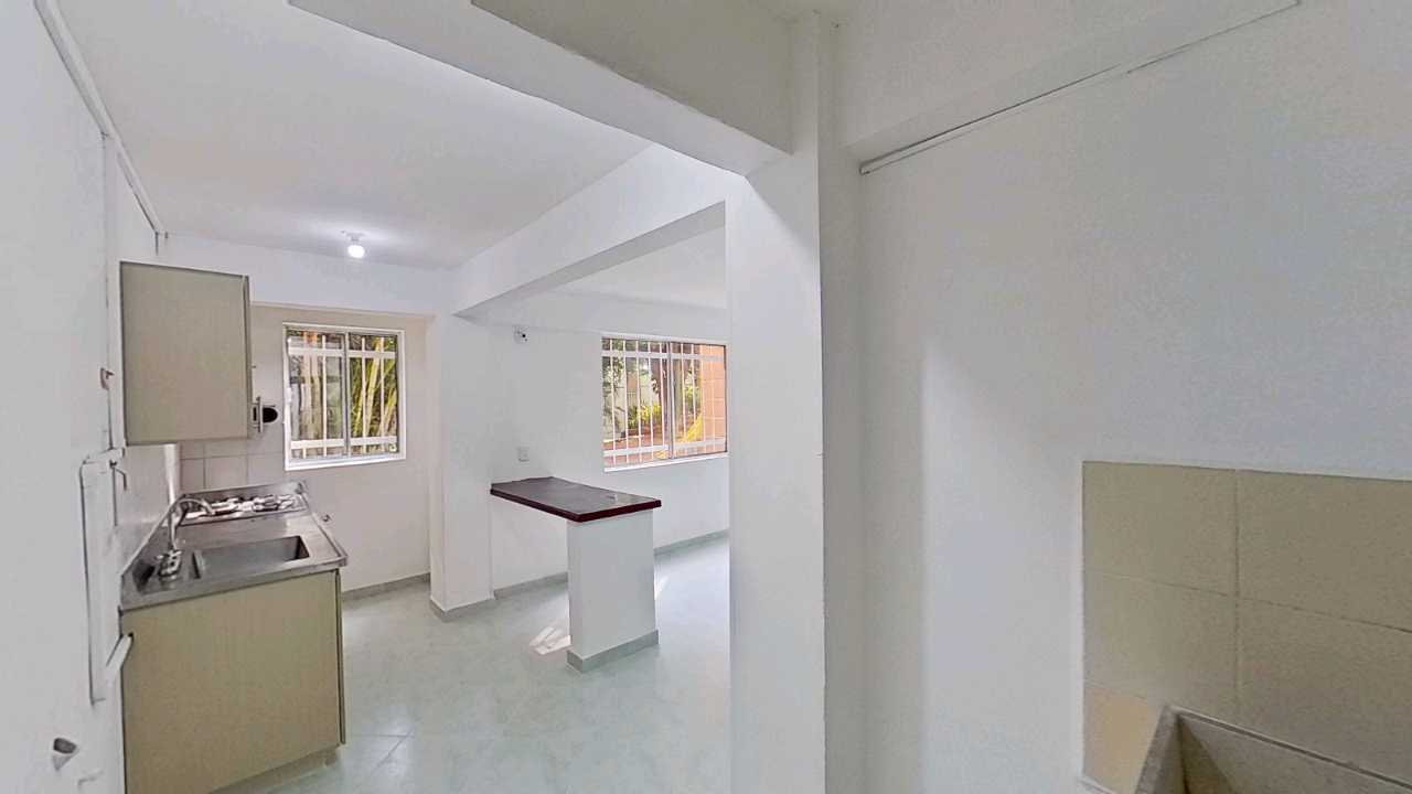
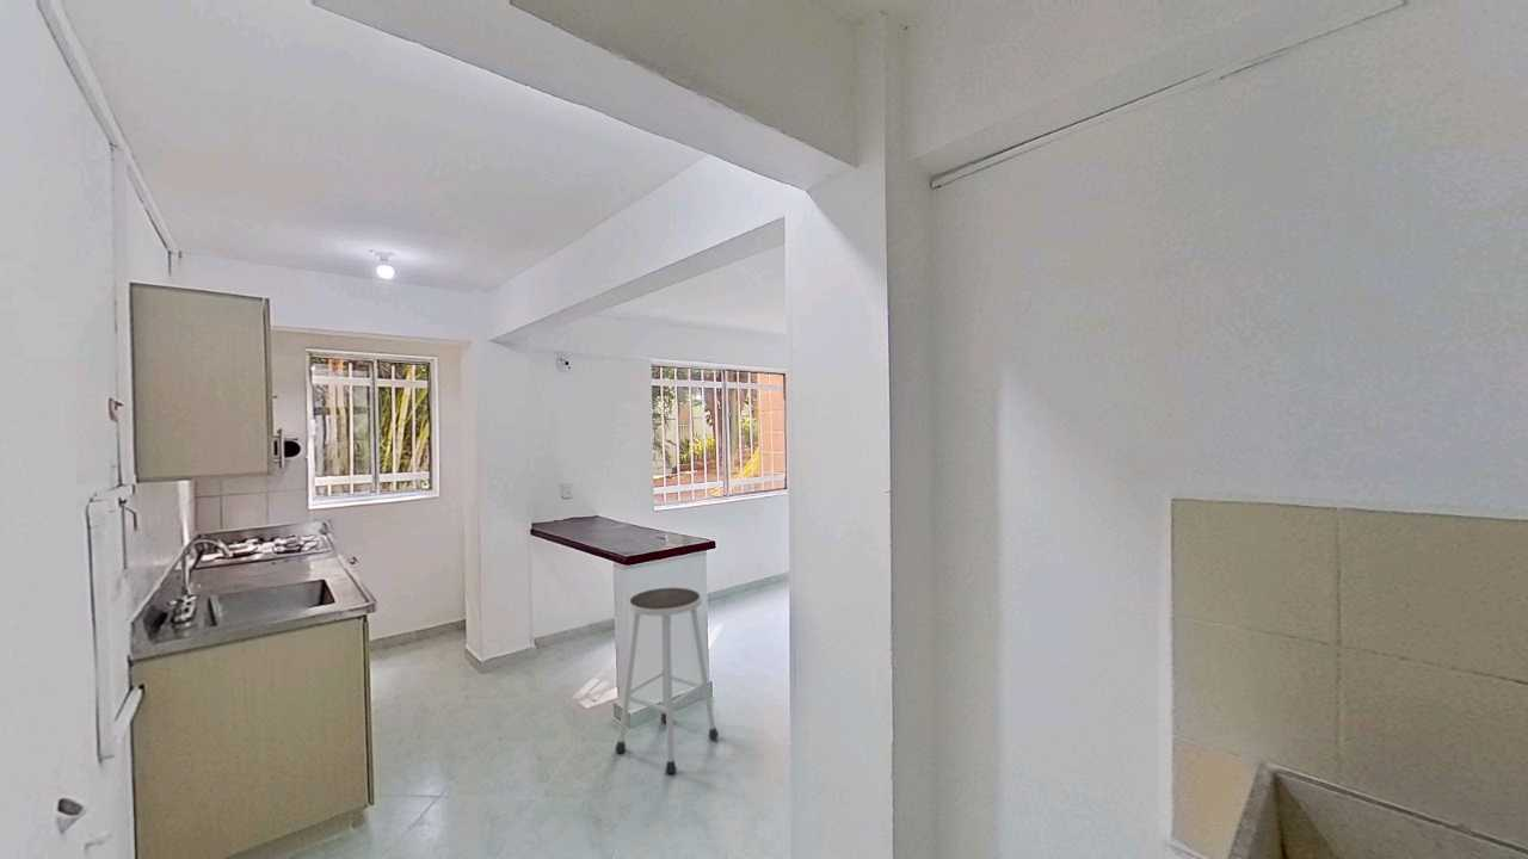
+ stool (666, 670)
